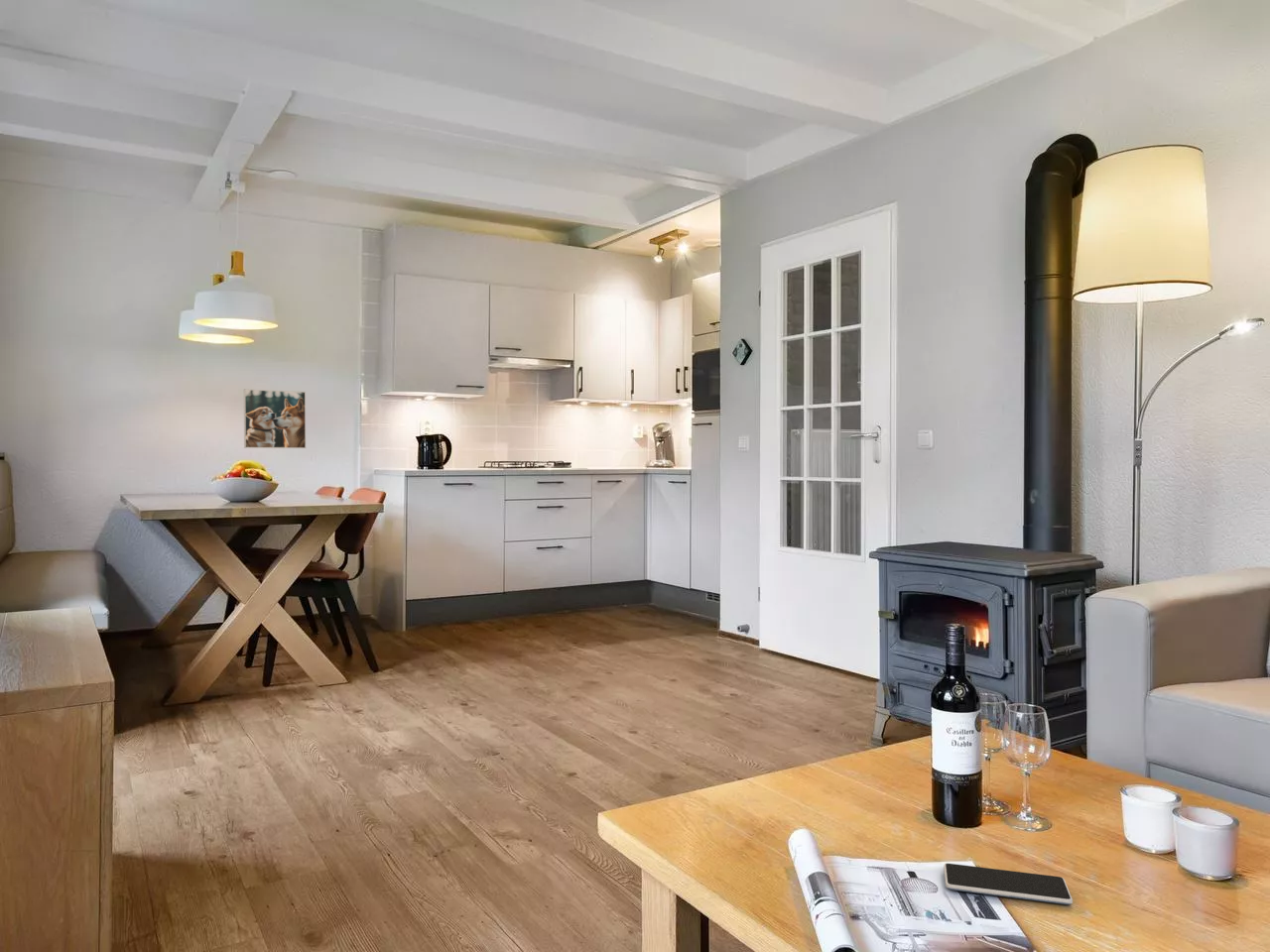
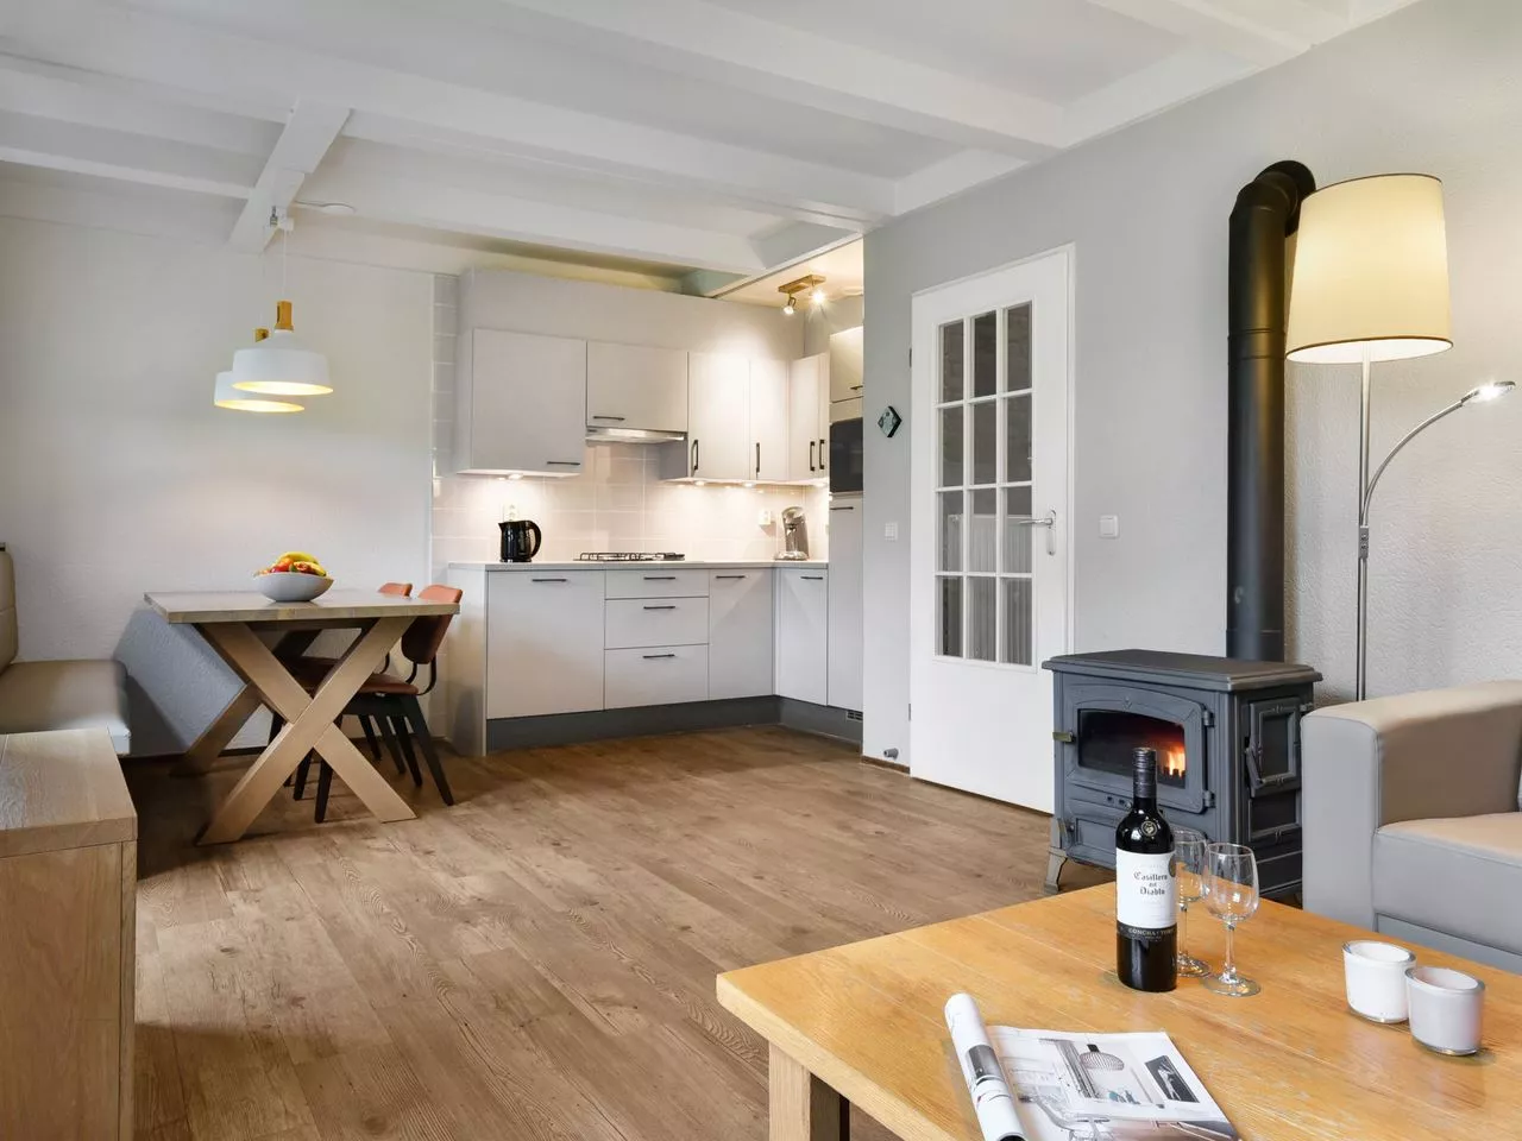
- smartphone (1005, 883)
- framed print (275, 418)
